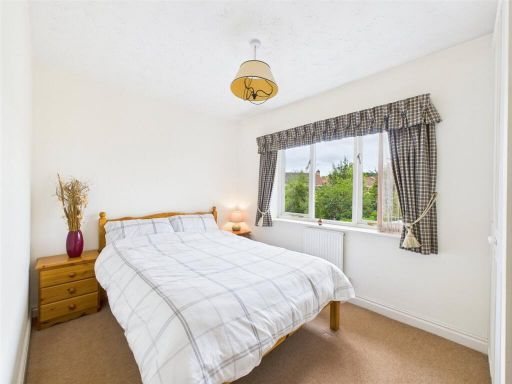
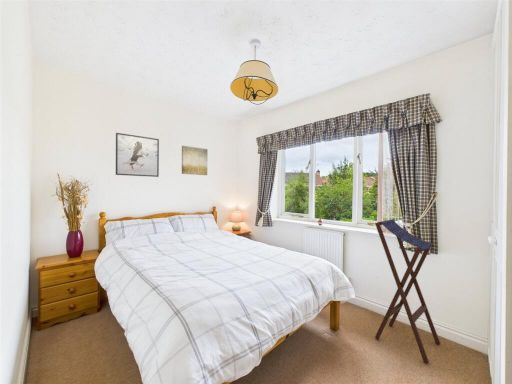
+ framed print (138, 156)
+ stool (405, 282)
+ wall art (195, 161)
